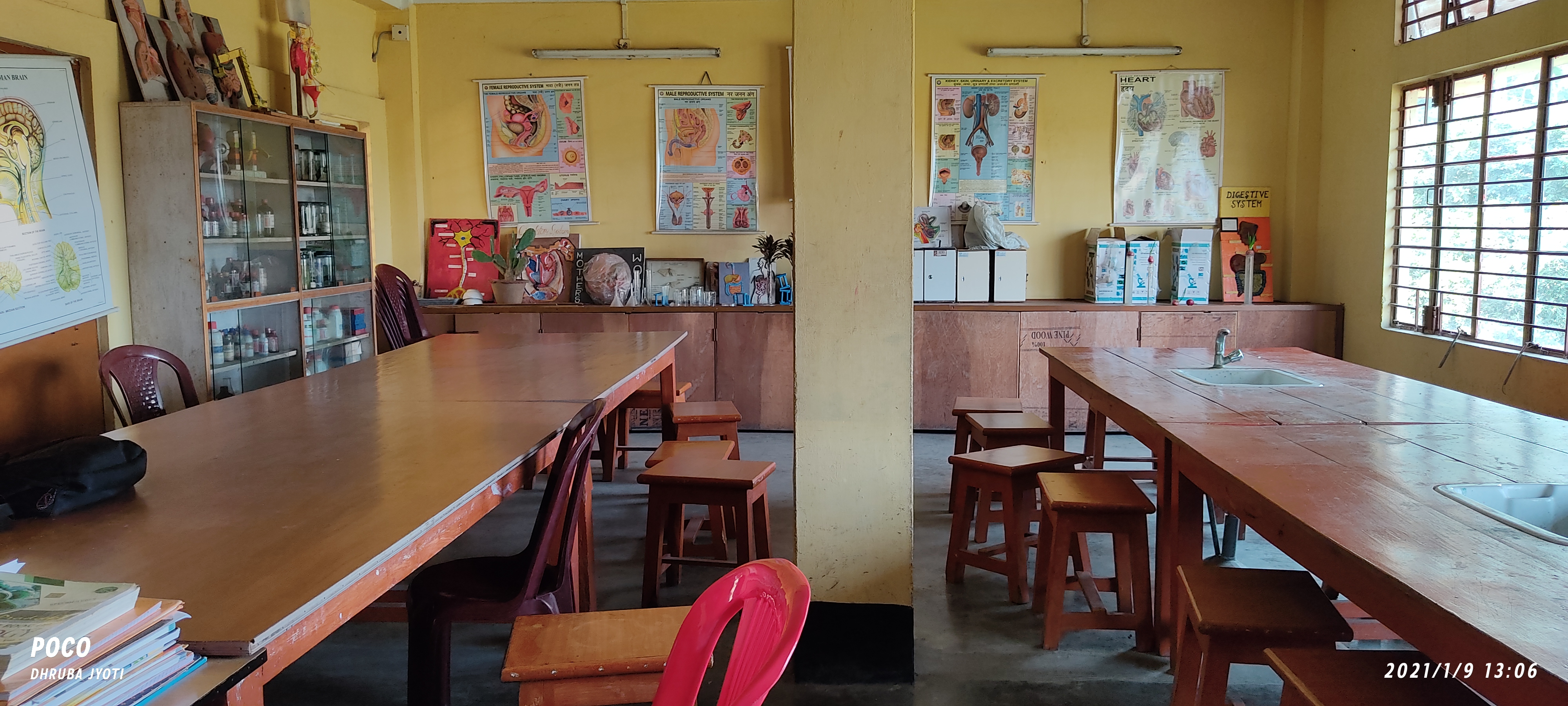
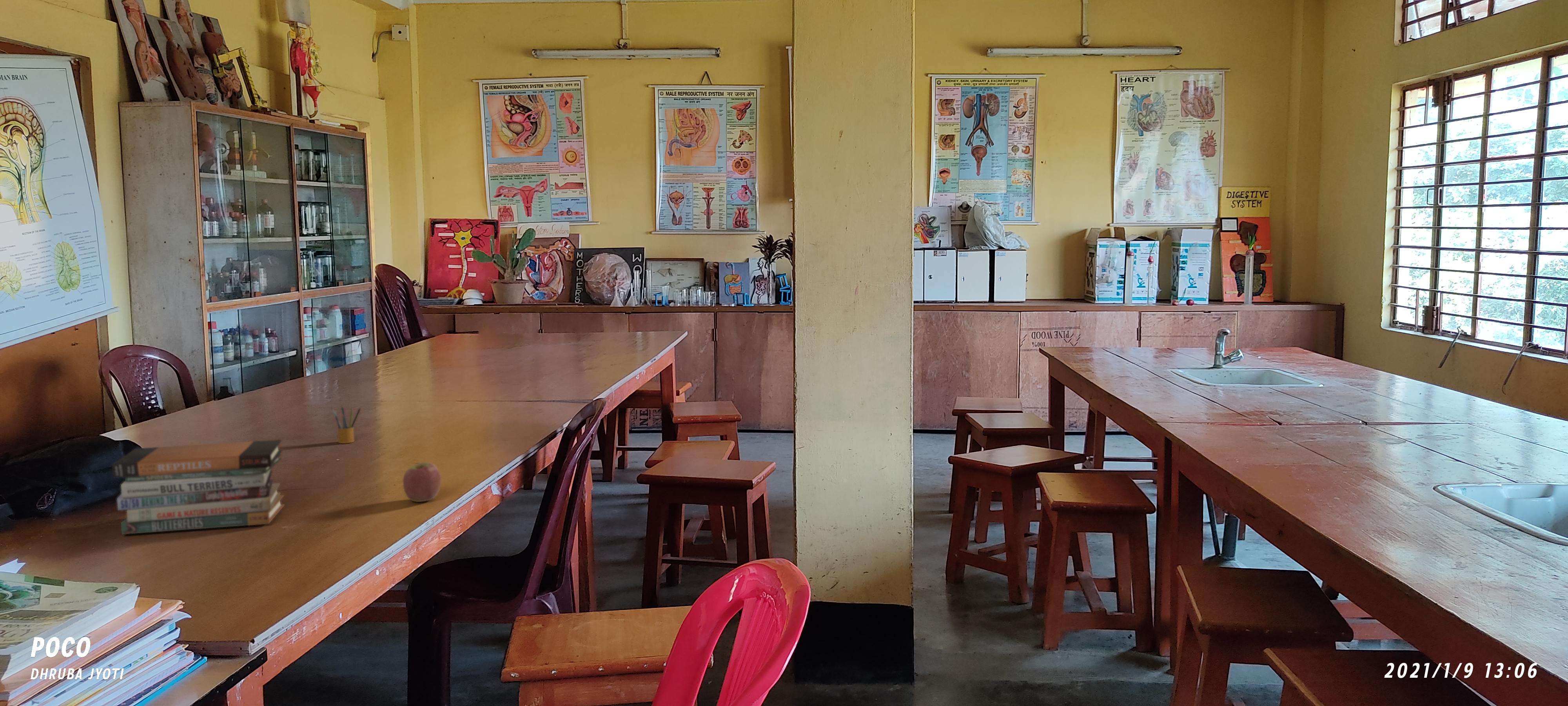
+ pencil box (346, 424)
+ apple (422, 482)
+ book stack (202, 485)
